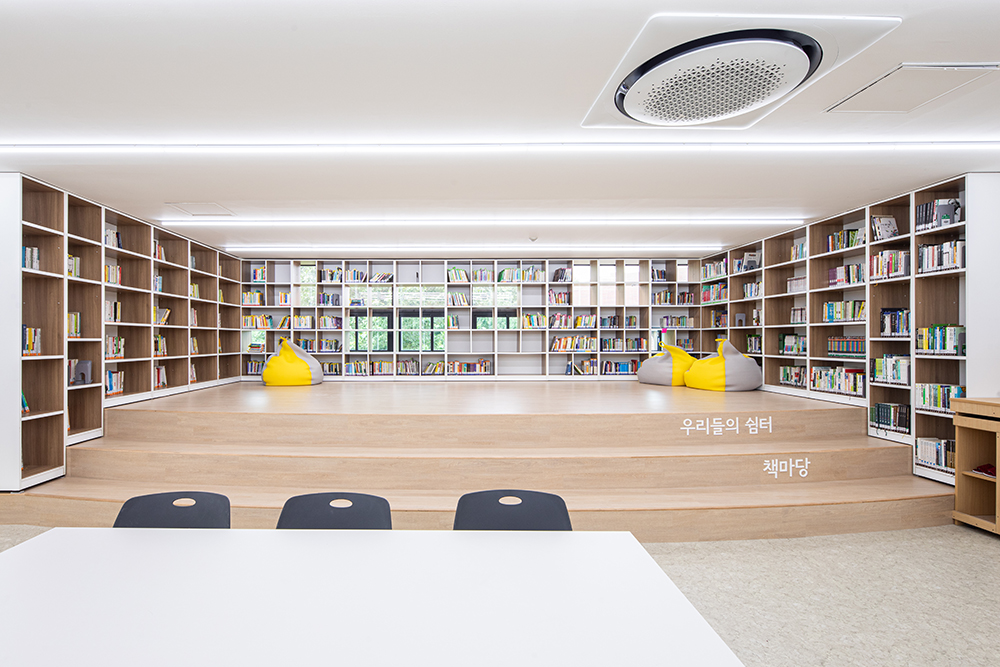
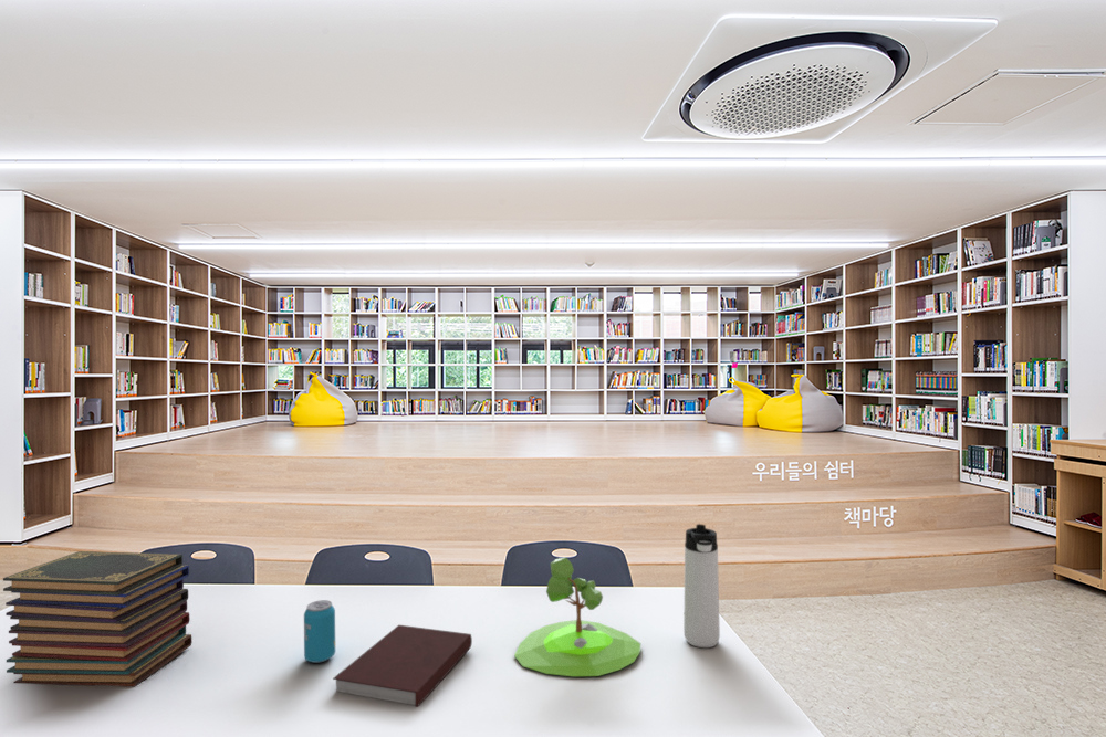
+ thermos bottle (702, 586)
+ plant (576, 603)
+ notebook (407, 661)
+ book stack (101, 614)
+ beverage can (320, 631)
